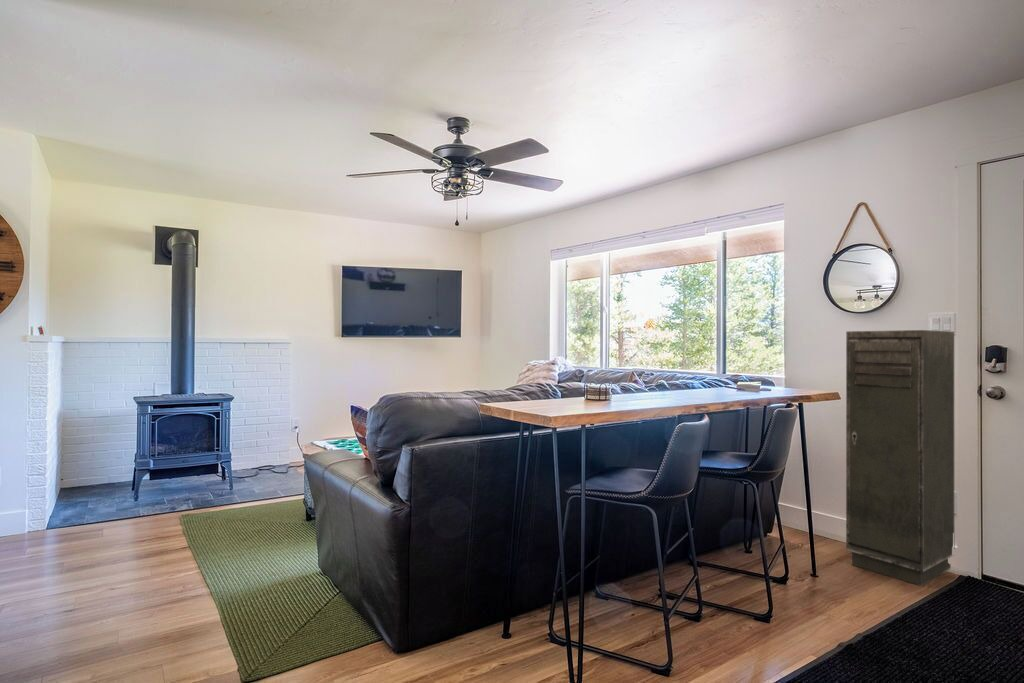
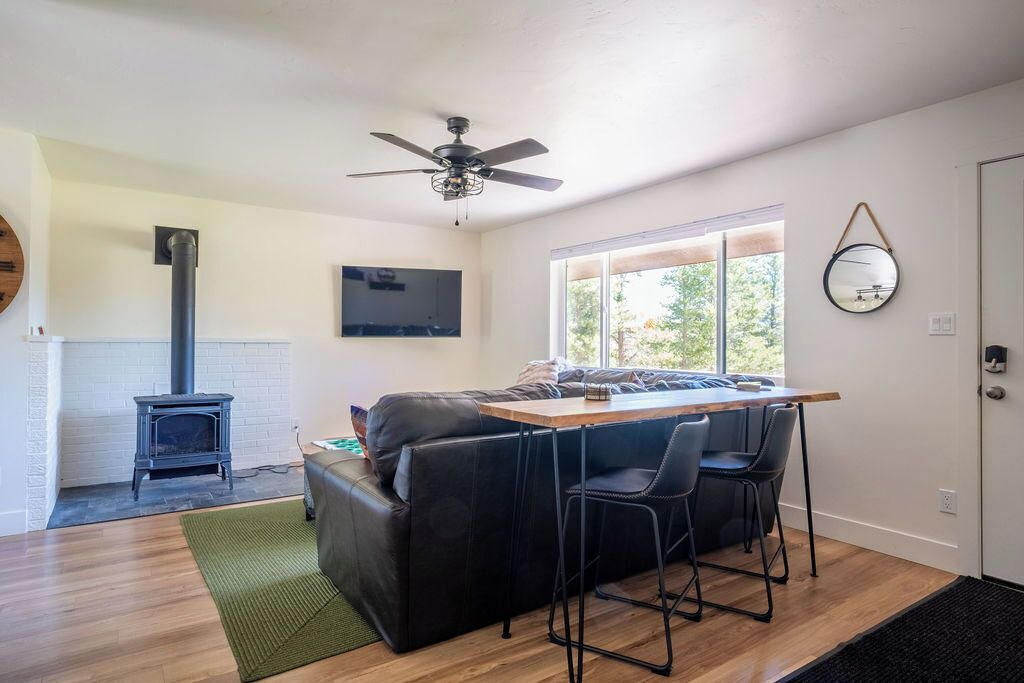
- storage cabinet (899, 449)
